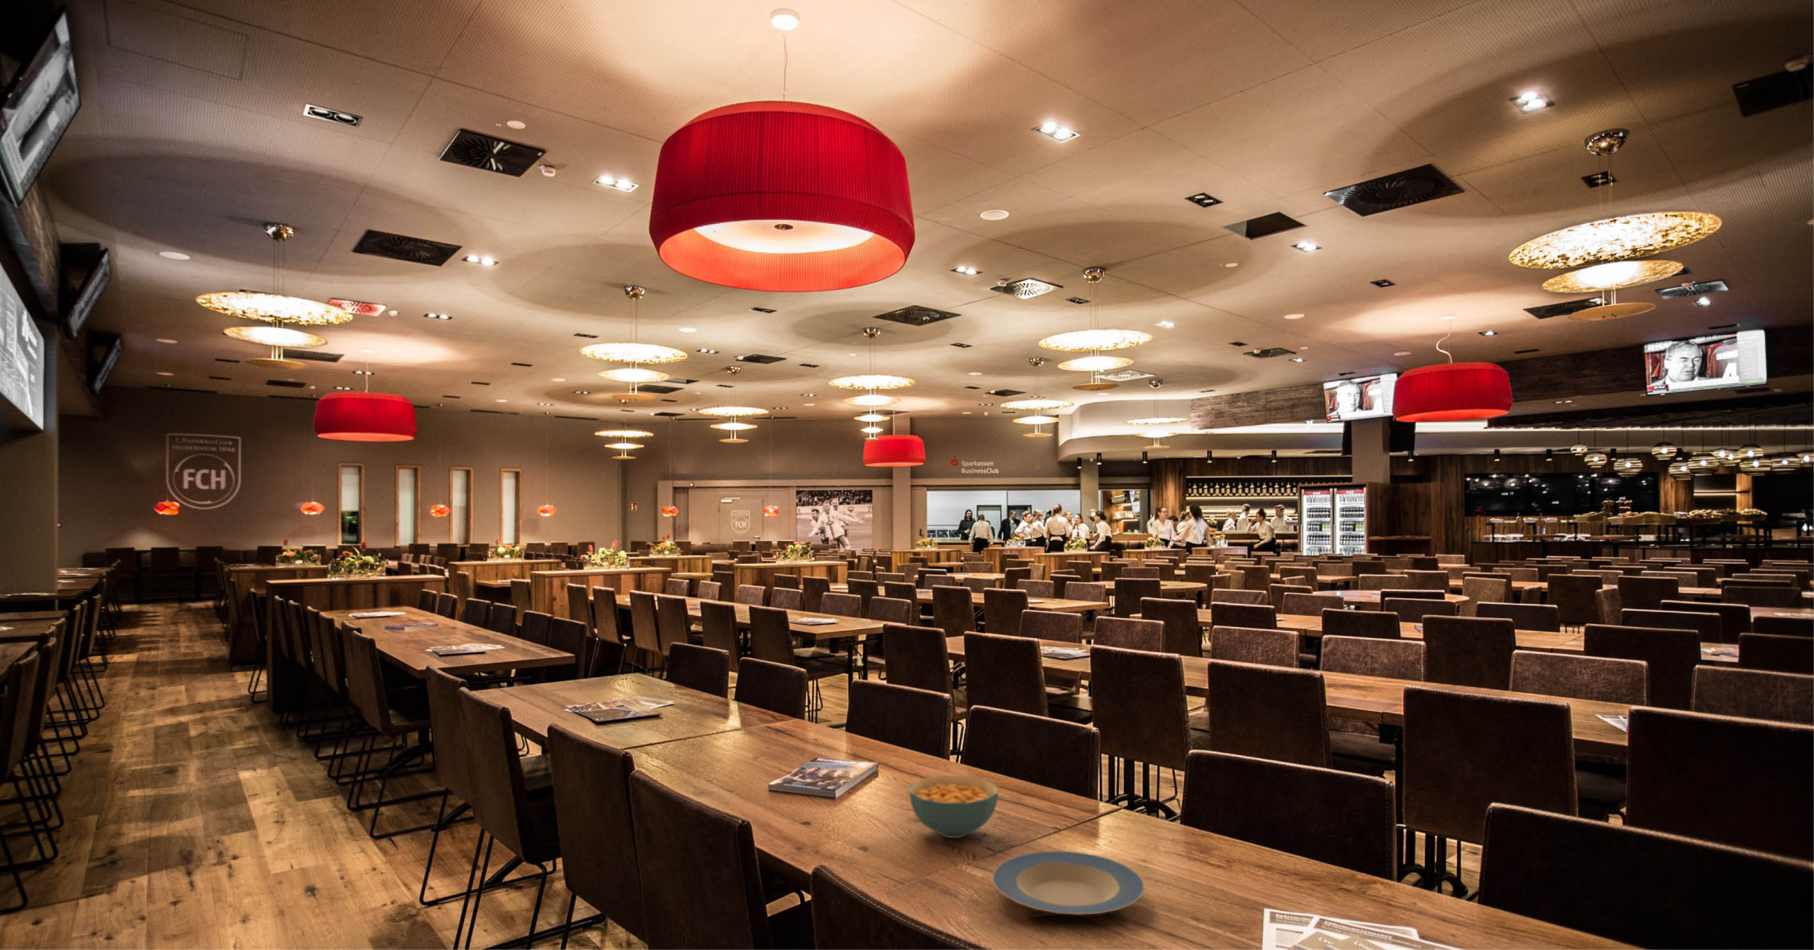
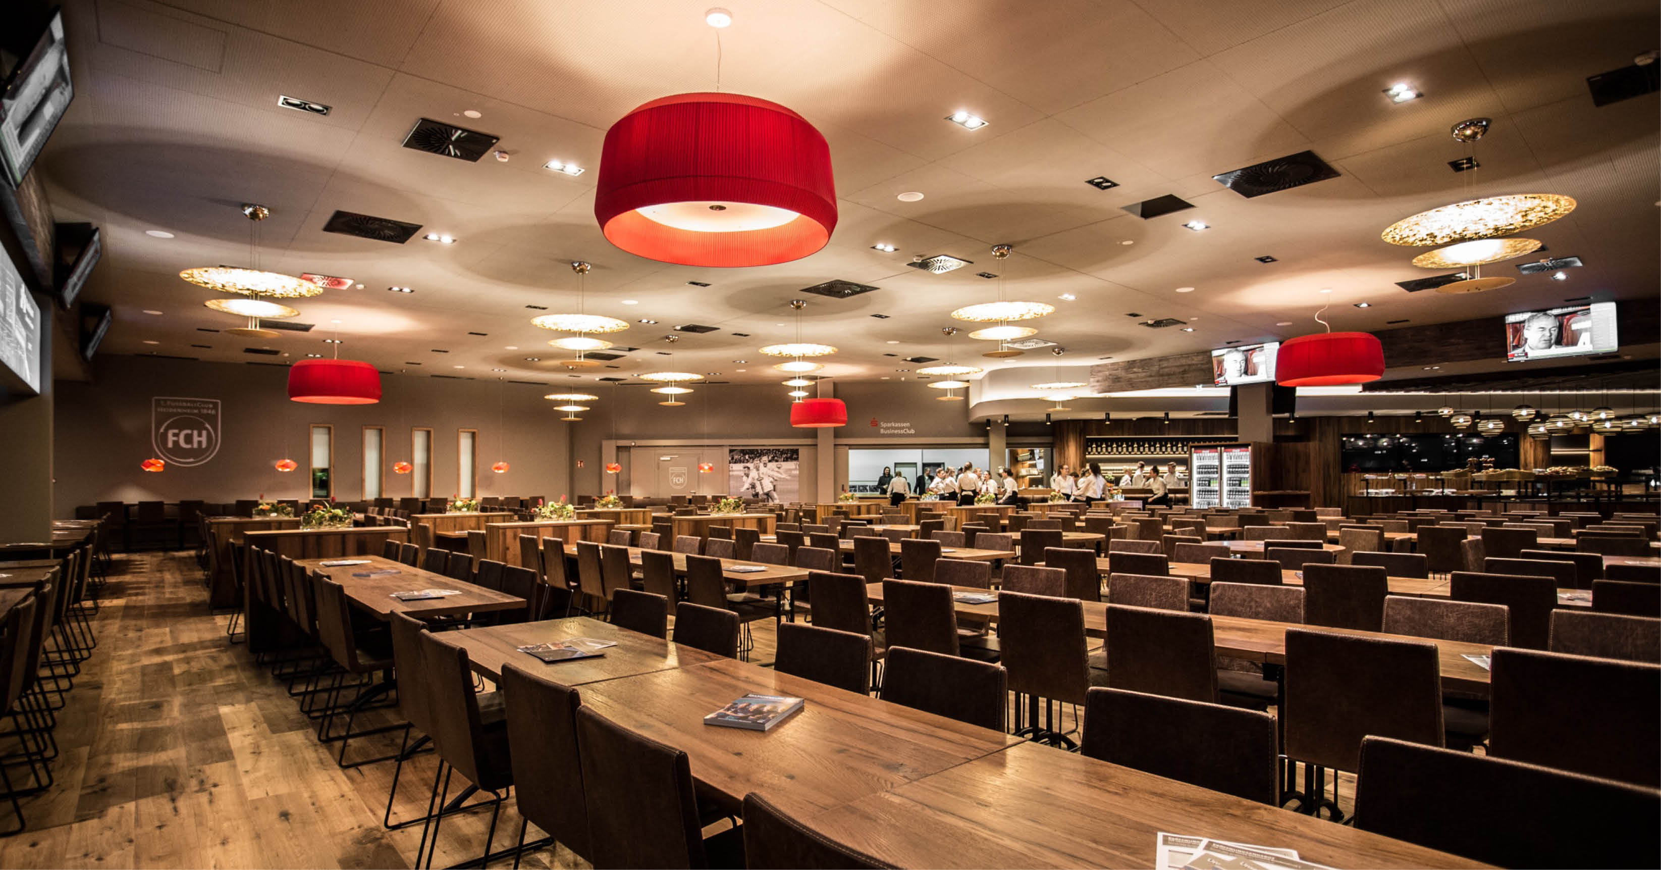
- cereal bowl (954, 811)
- plate (1067, 889)
